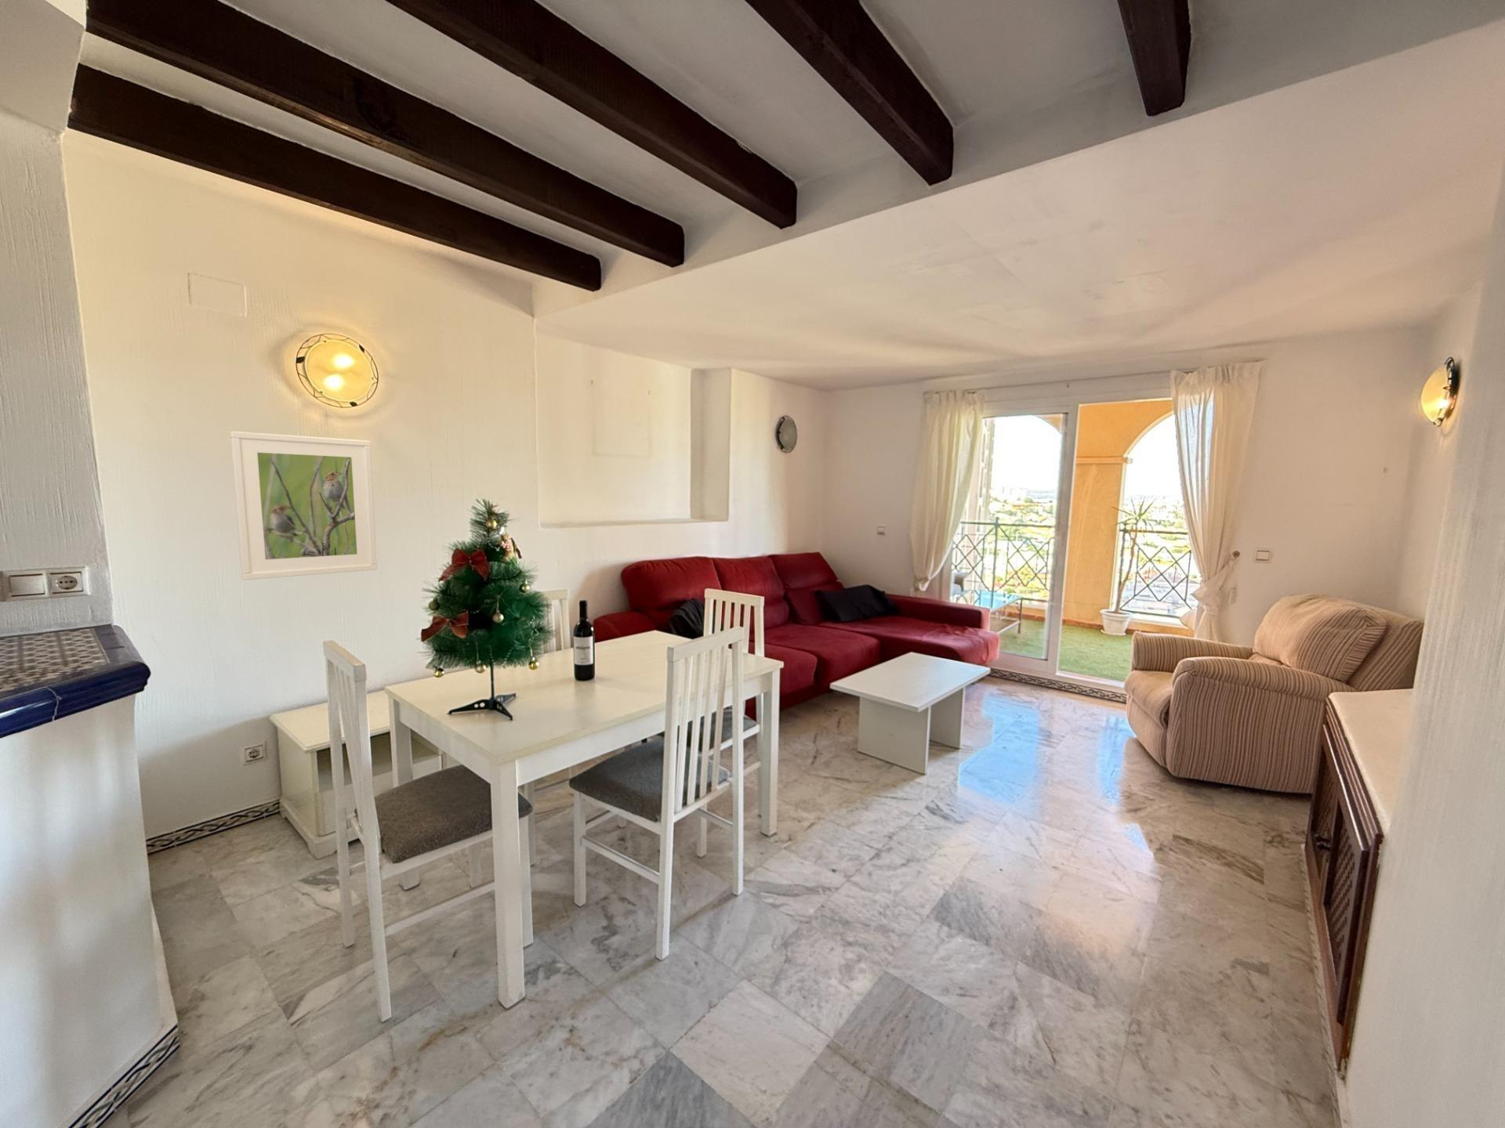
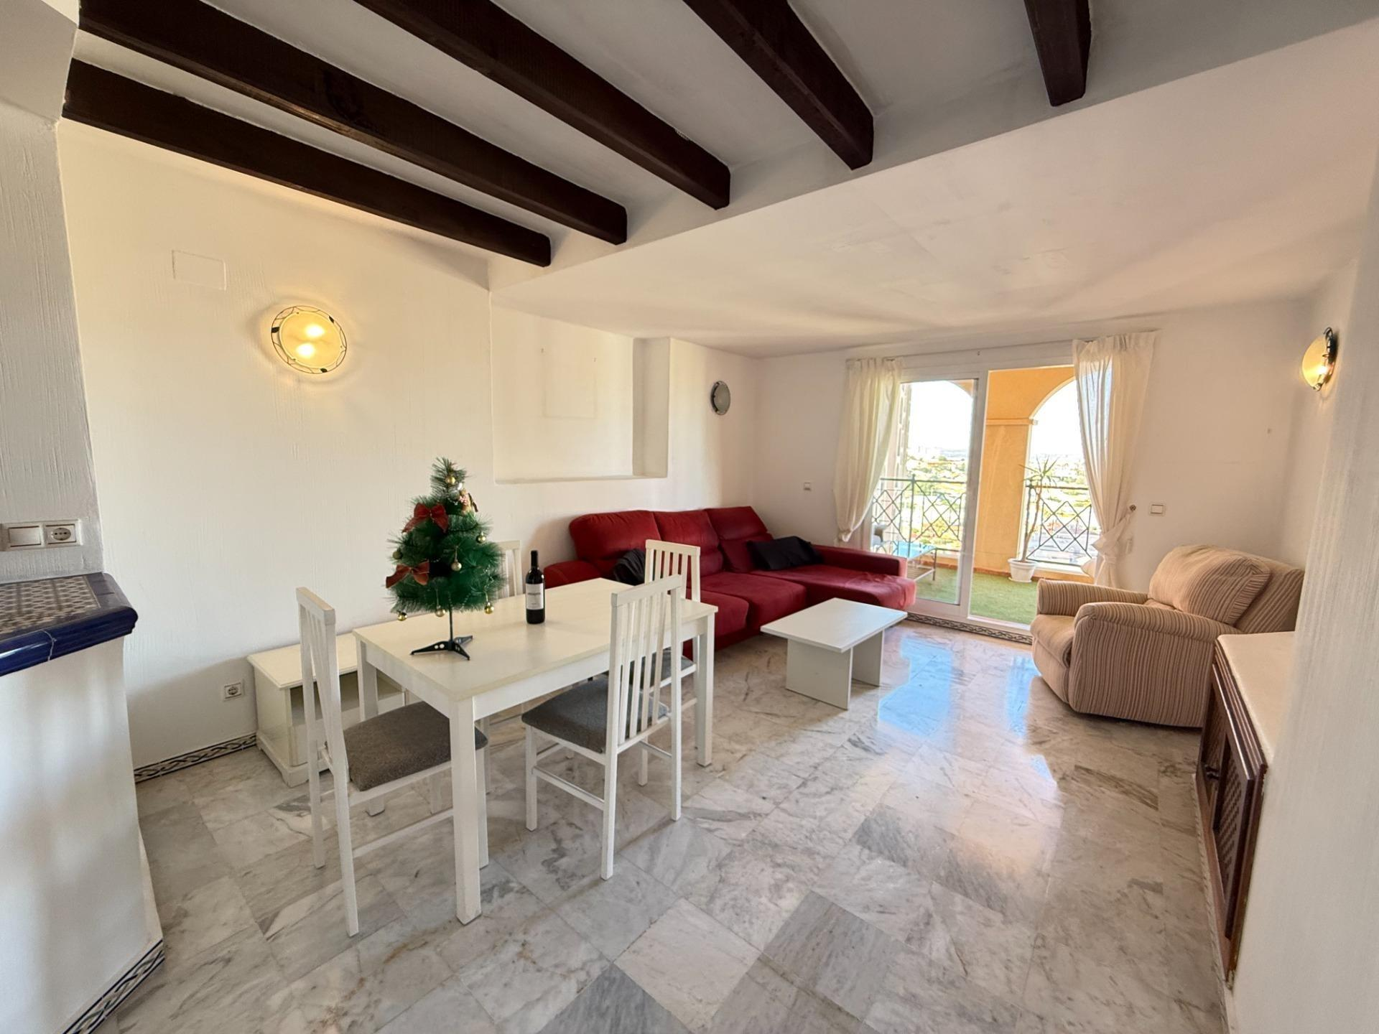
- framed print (309, 506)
